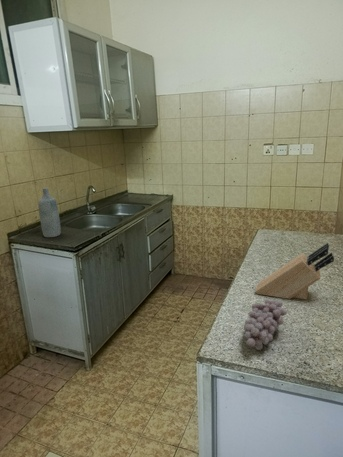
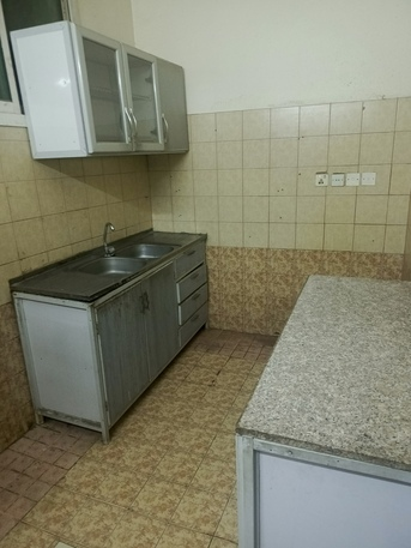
- knife block (293, 268)
- fruit (262, 323)
- bottle (48, 212)
